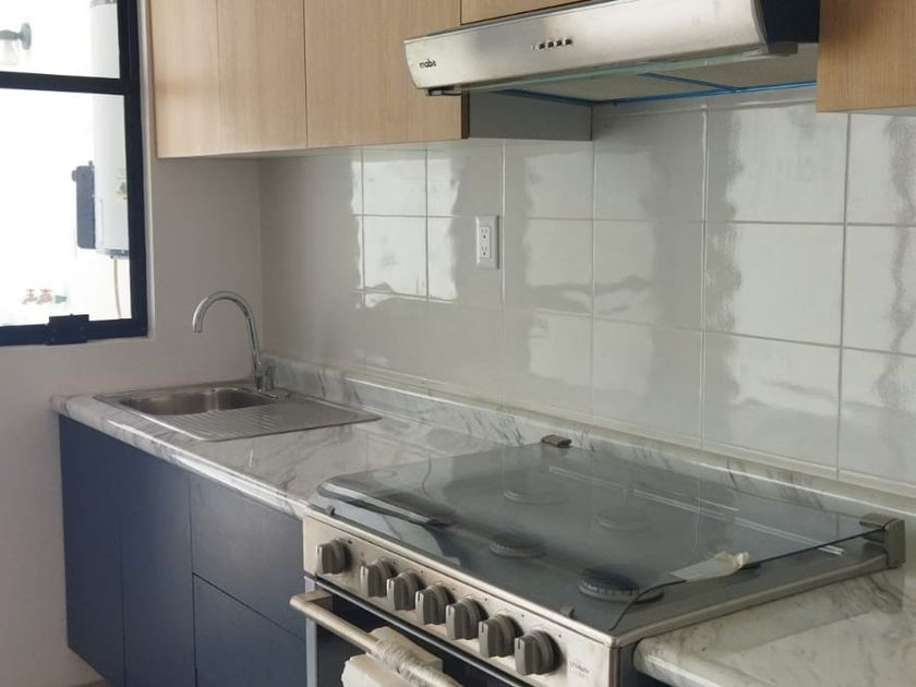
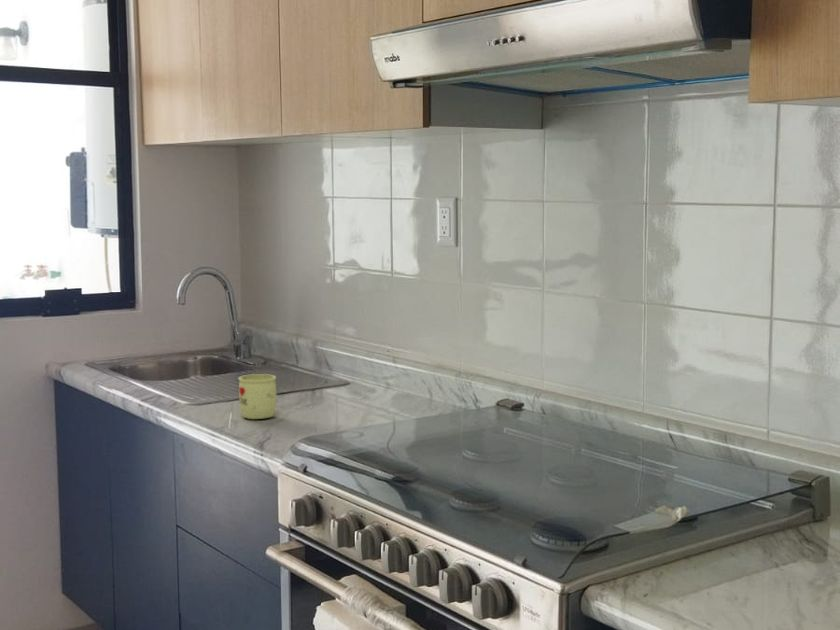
+ mug (253, 395)
